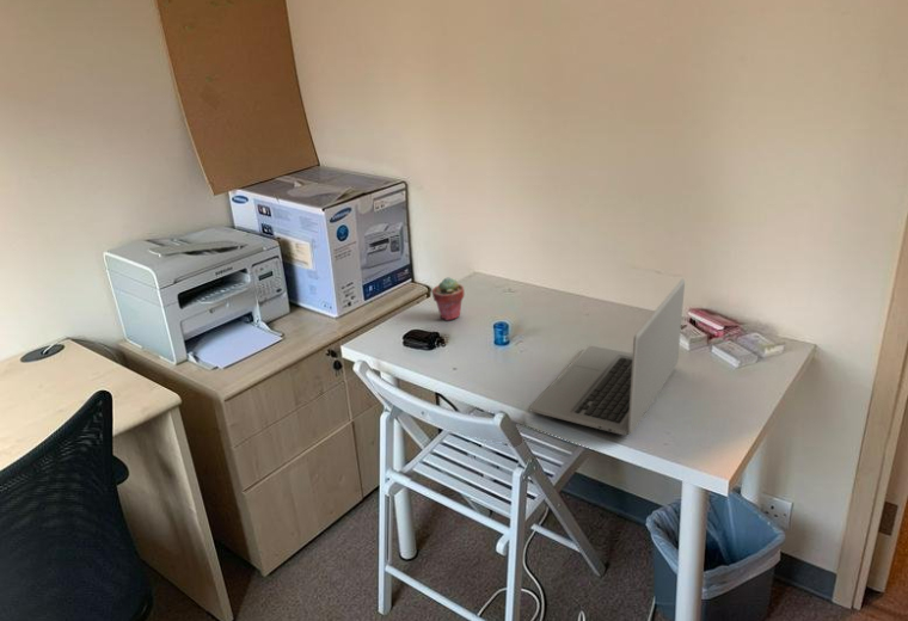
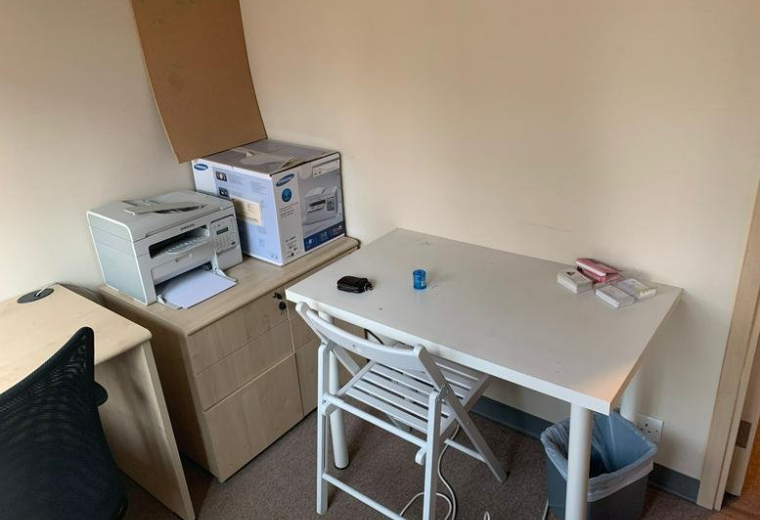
- potted succulent (448, 296)
- laptop (606, 348)
